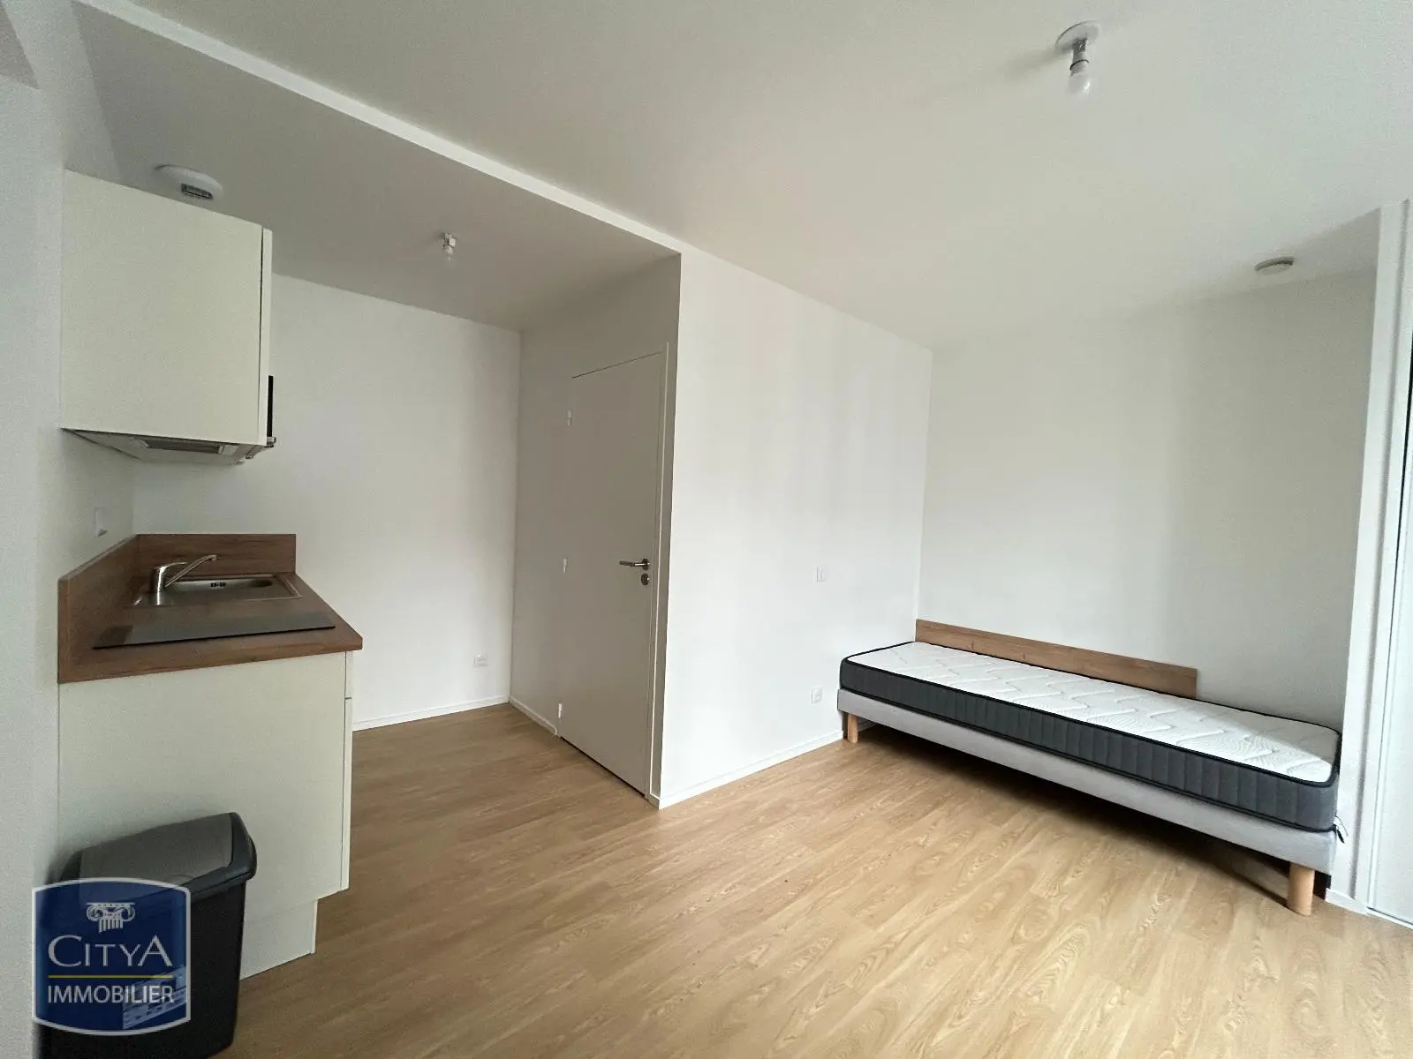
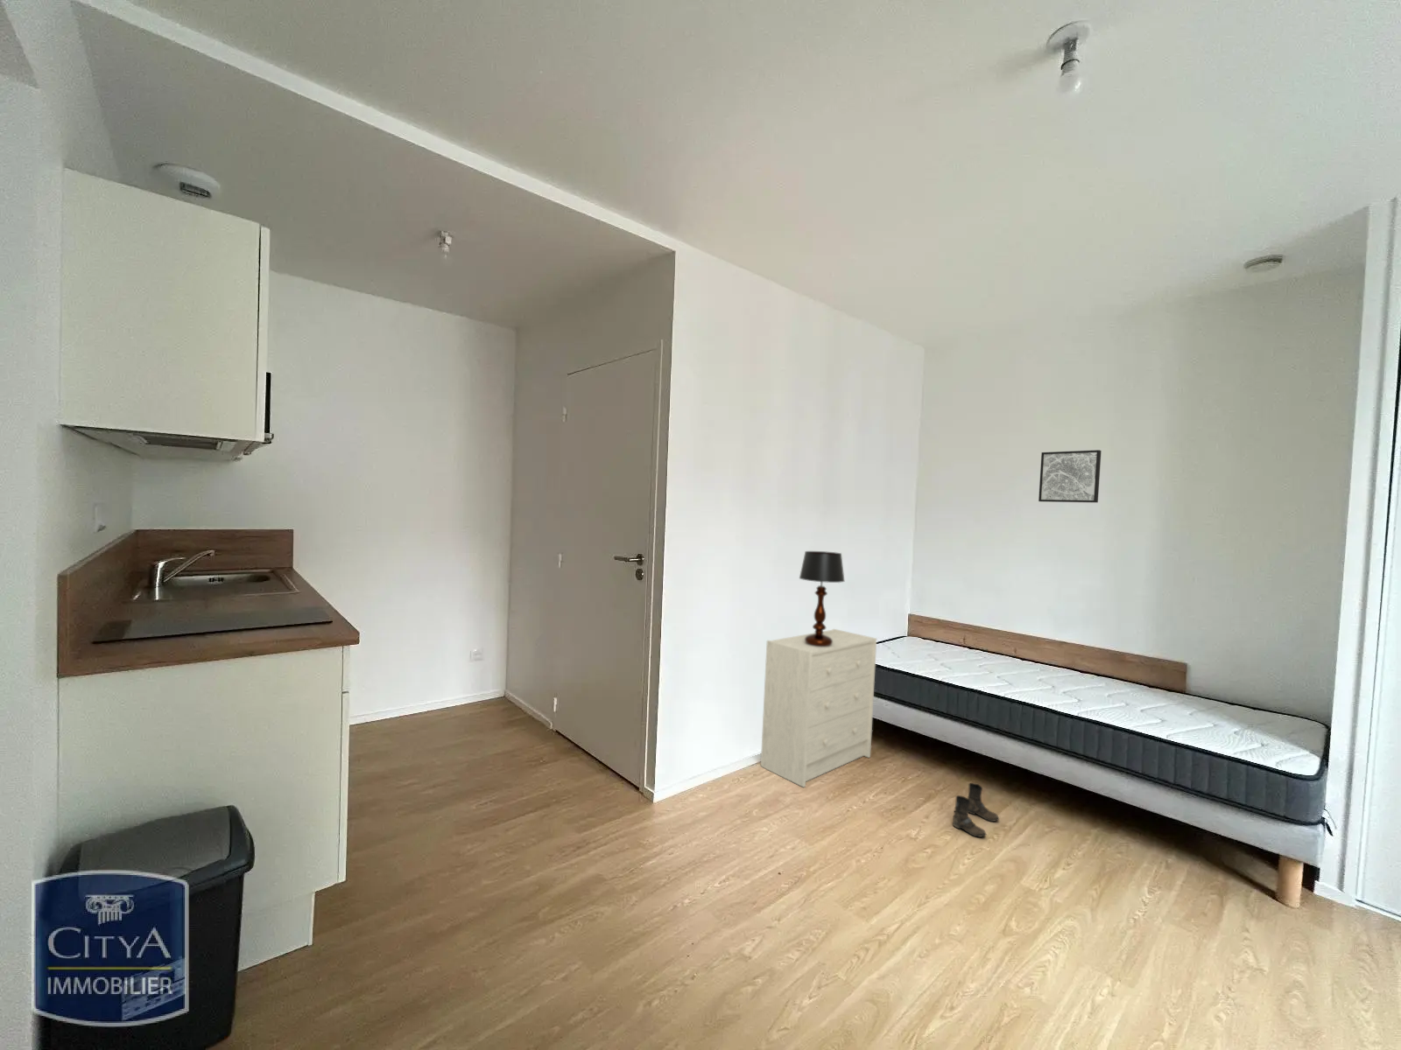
+ wall art (1068, 476)
+ table lamp (821, 597)
+ boots (976, 808)
+ dresser (821, 700)
